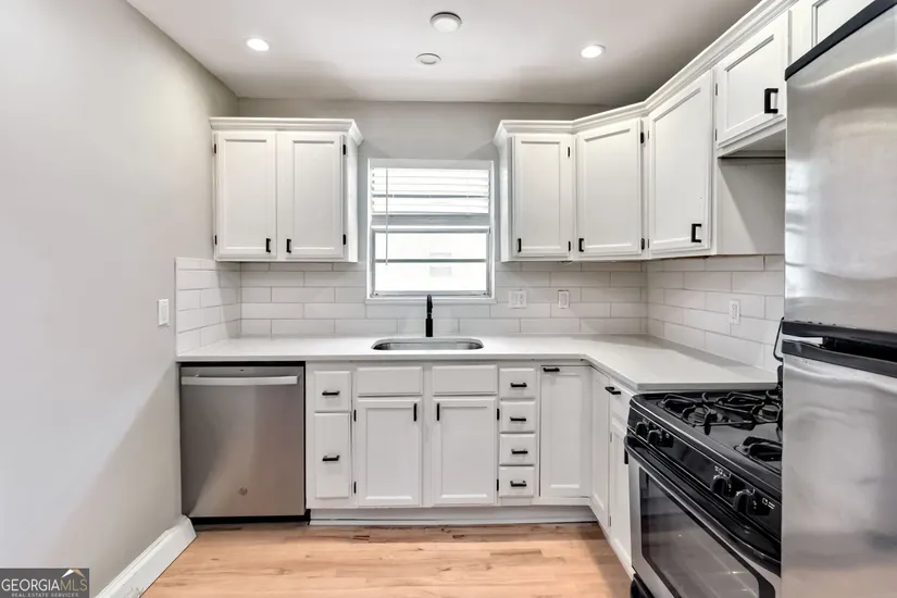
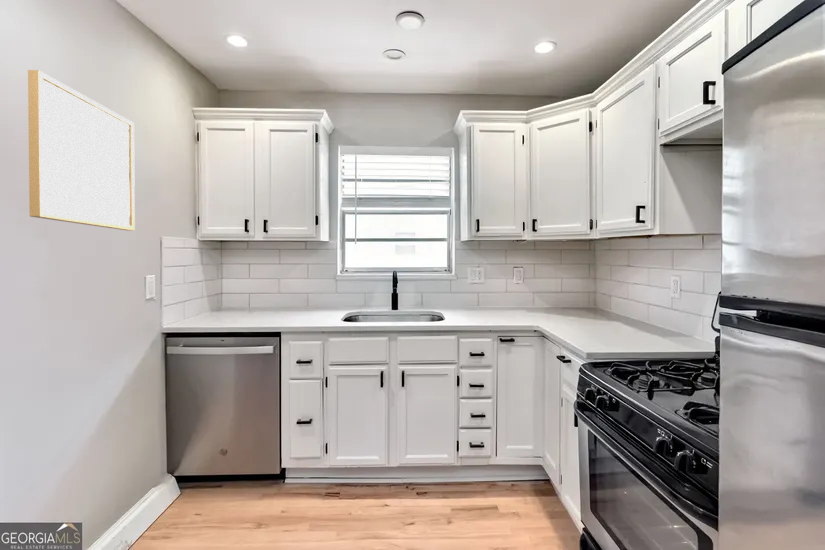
+ wall art (89, 162)
